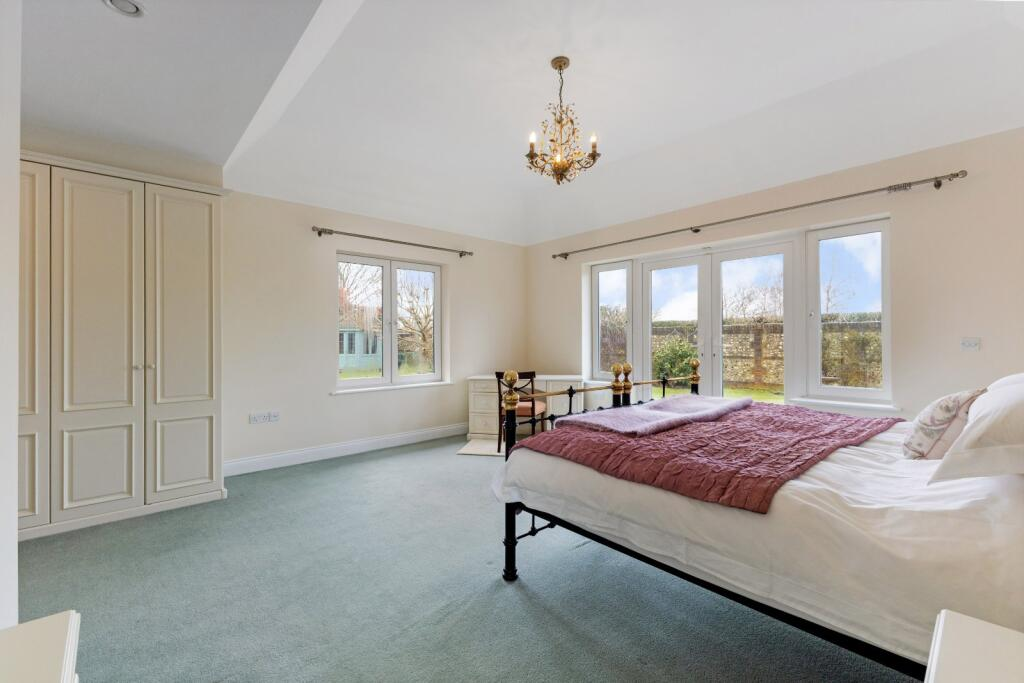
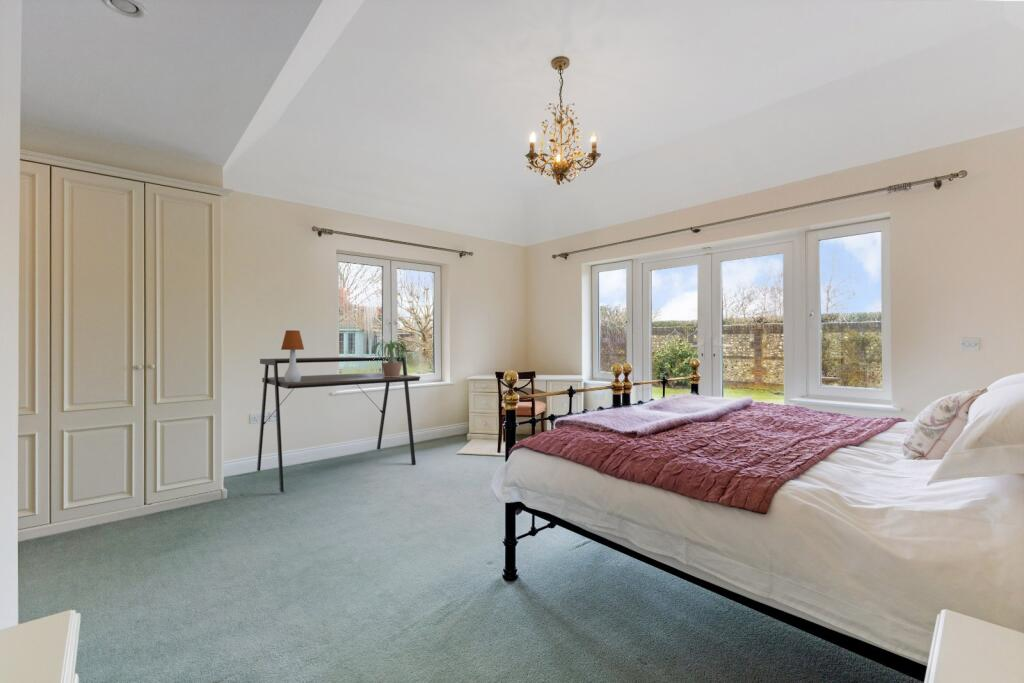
+ potted plant (388, 358)
+ table lamp (292, 356)
+ desk (340, 385)
